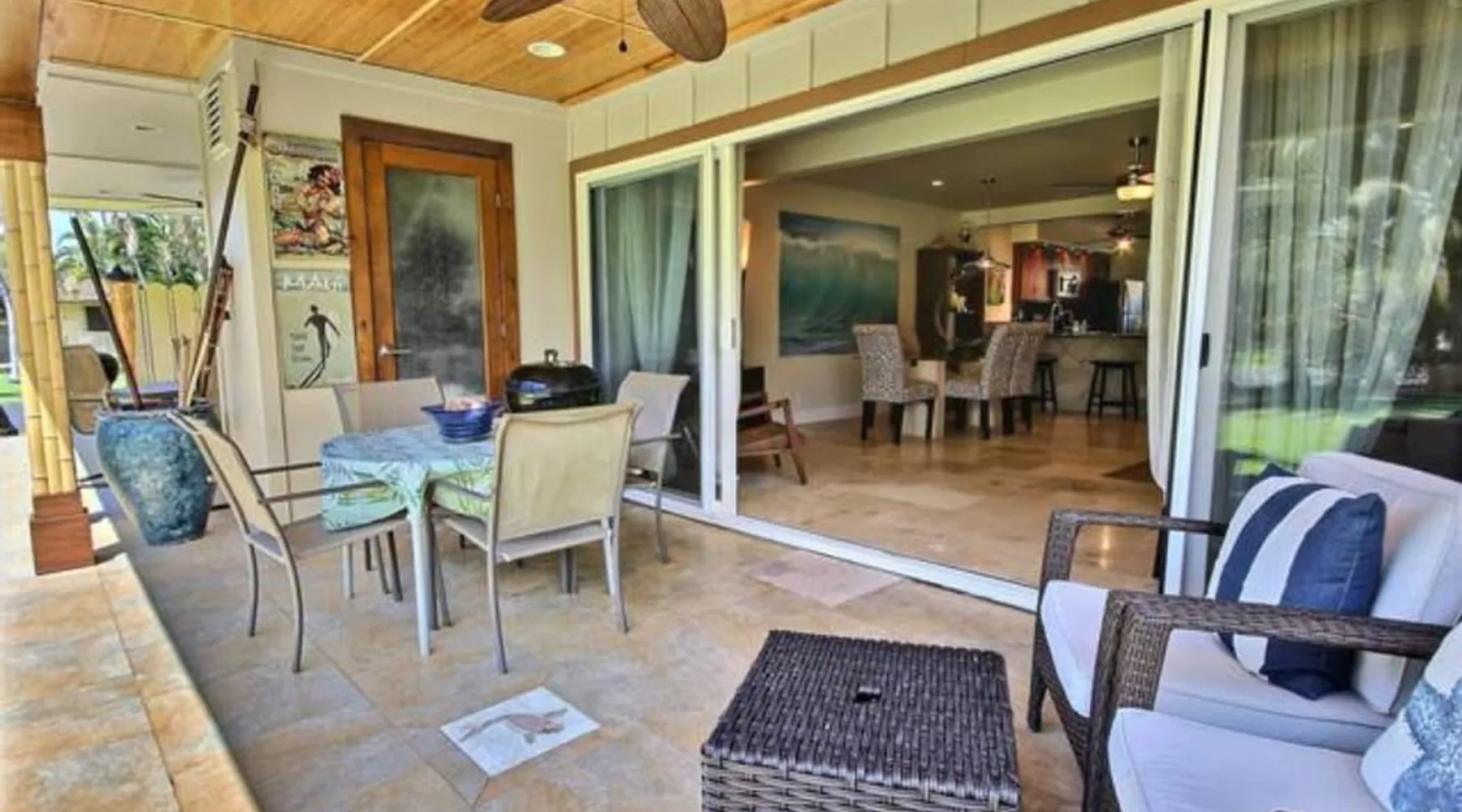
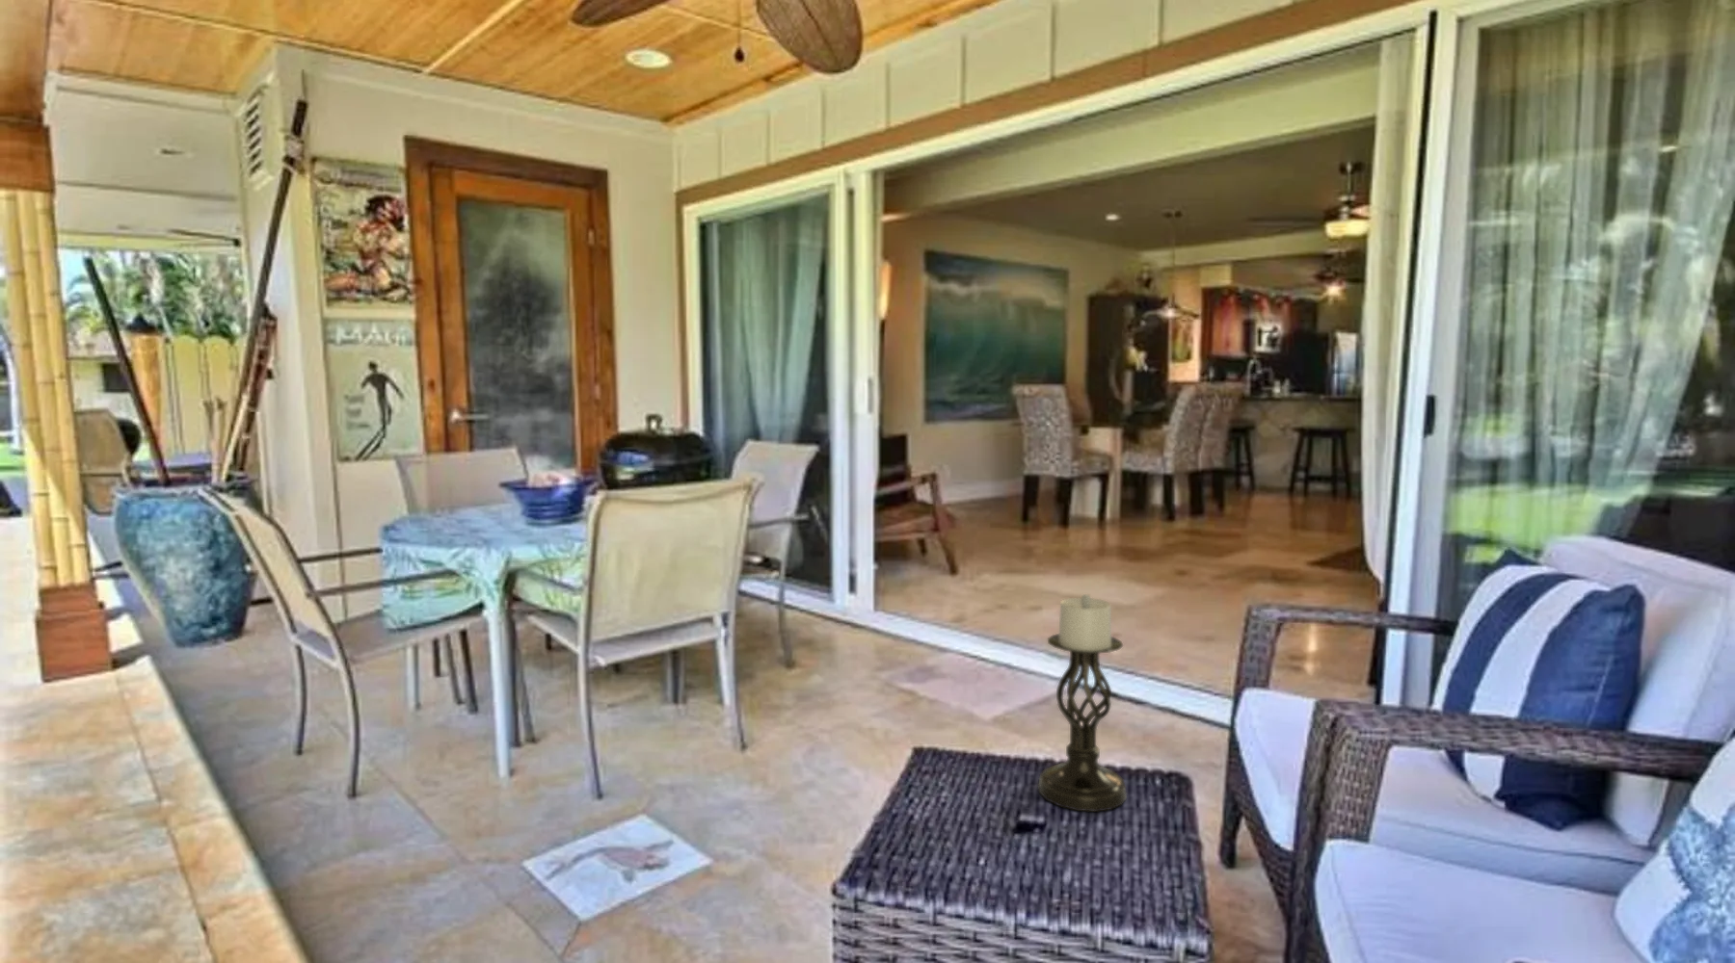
+ candle holder (1086, 694)
